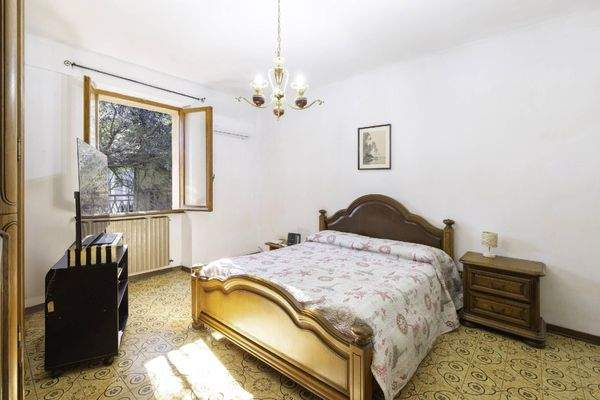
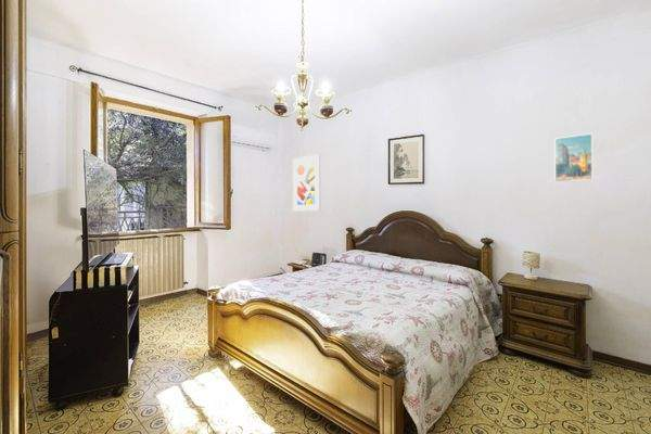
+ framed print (573, 158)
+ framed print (306, 183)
